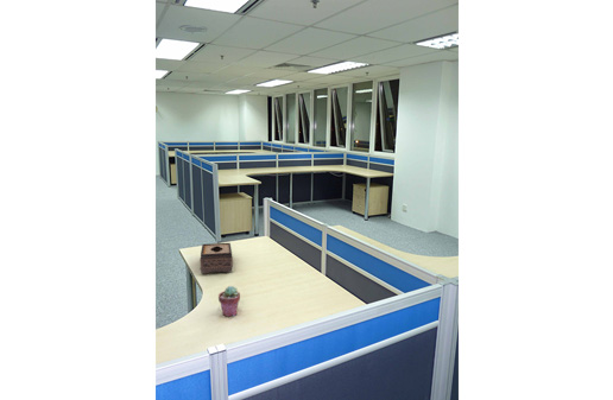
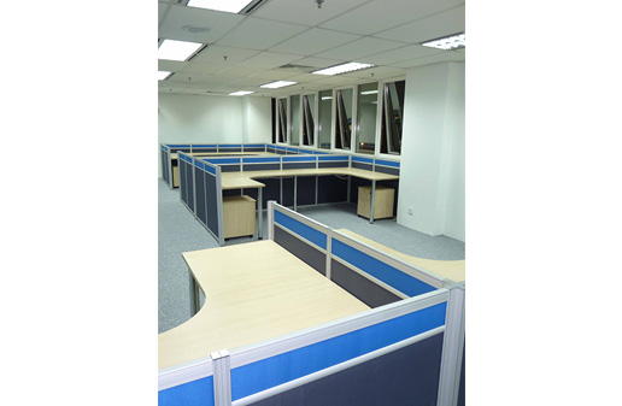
- potted succulent (229, 299)
- tissue box (216, 256)
